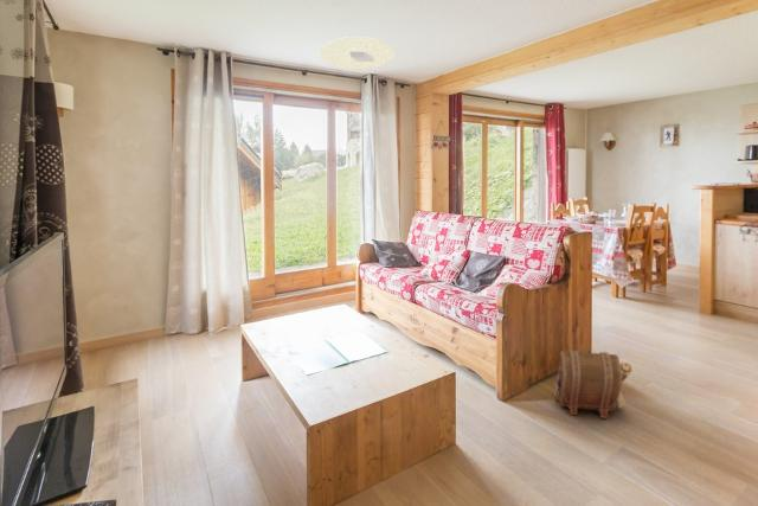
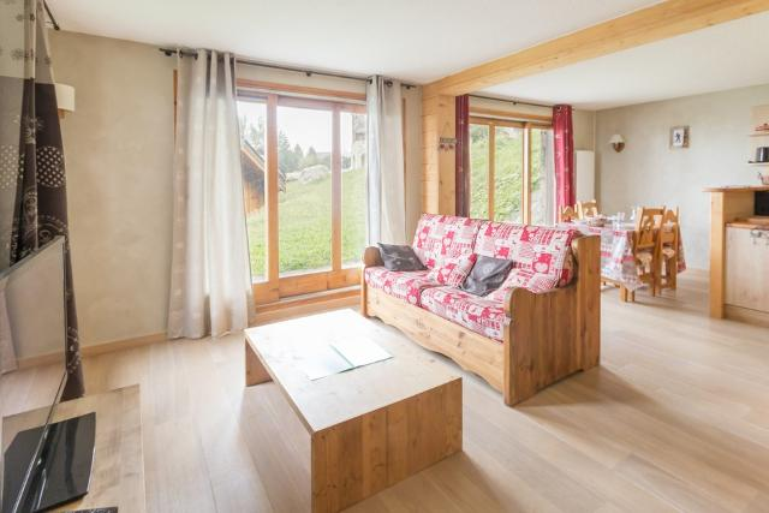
- ceiling light (356, 50)
- pouch (587, 380)
